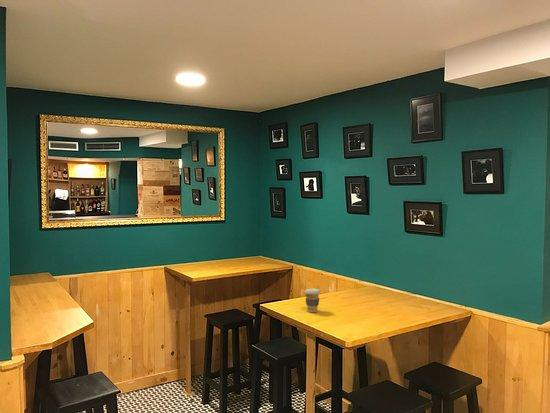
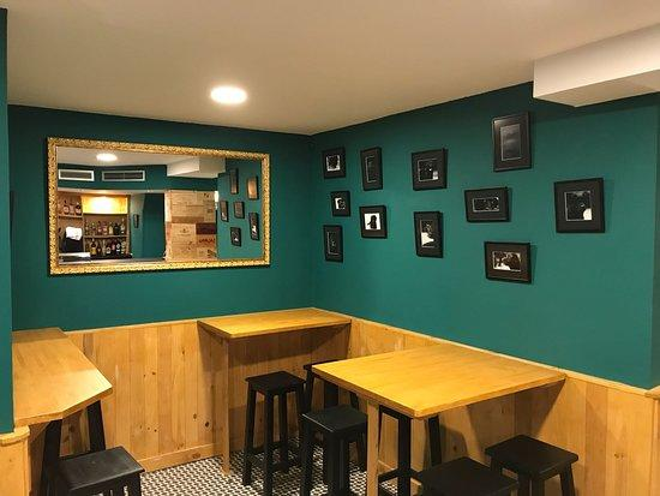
- coffee cup (312, 300)
